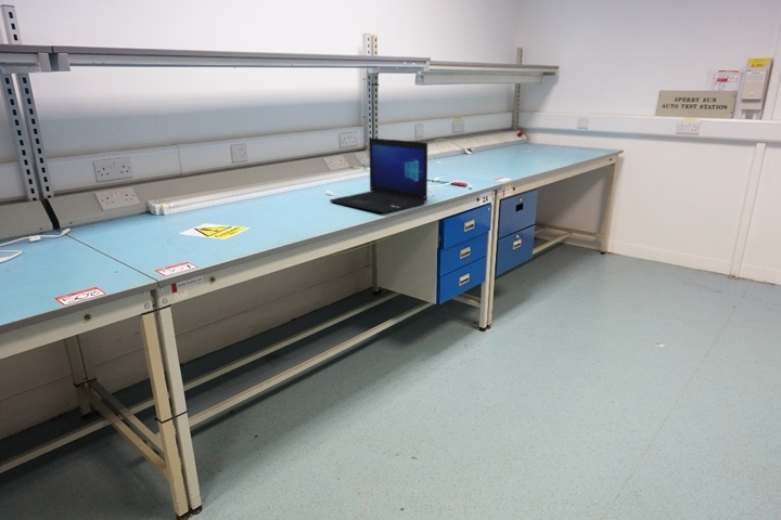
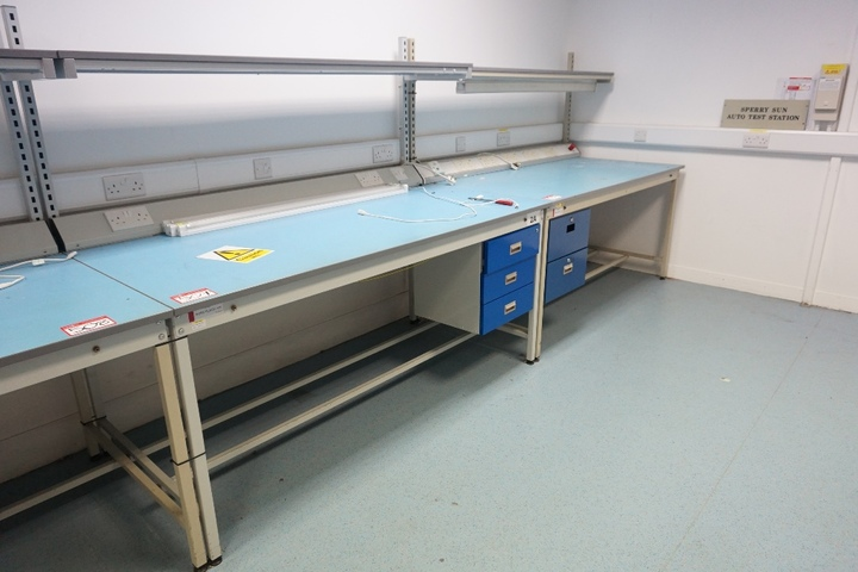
- laptop (377, 173)
